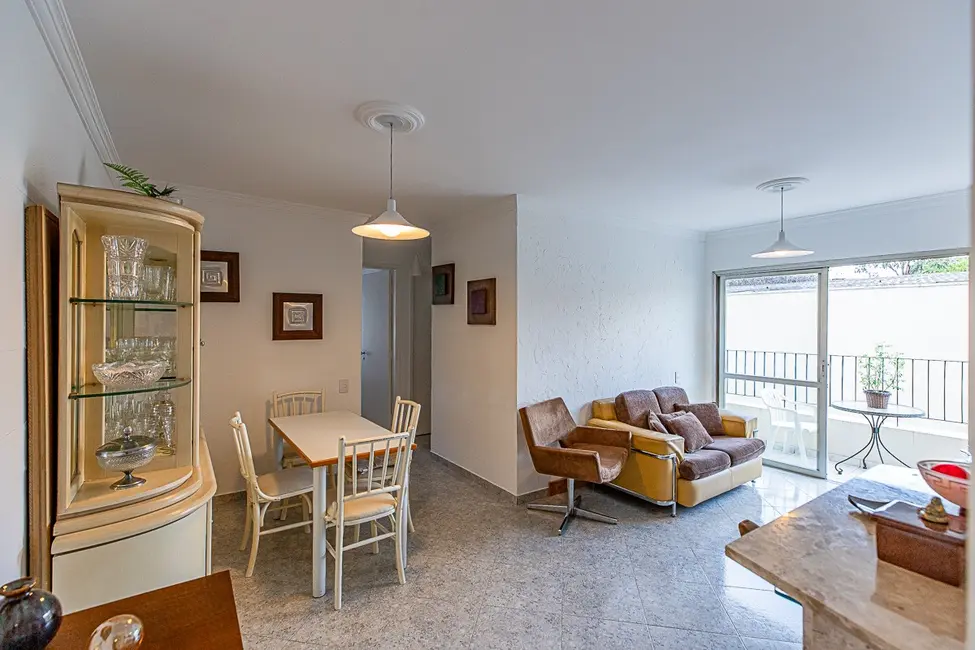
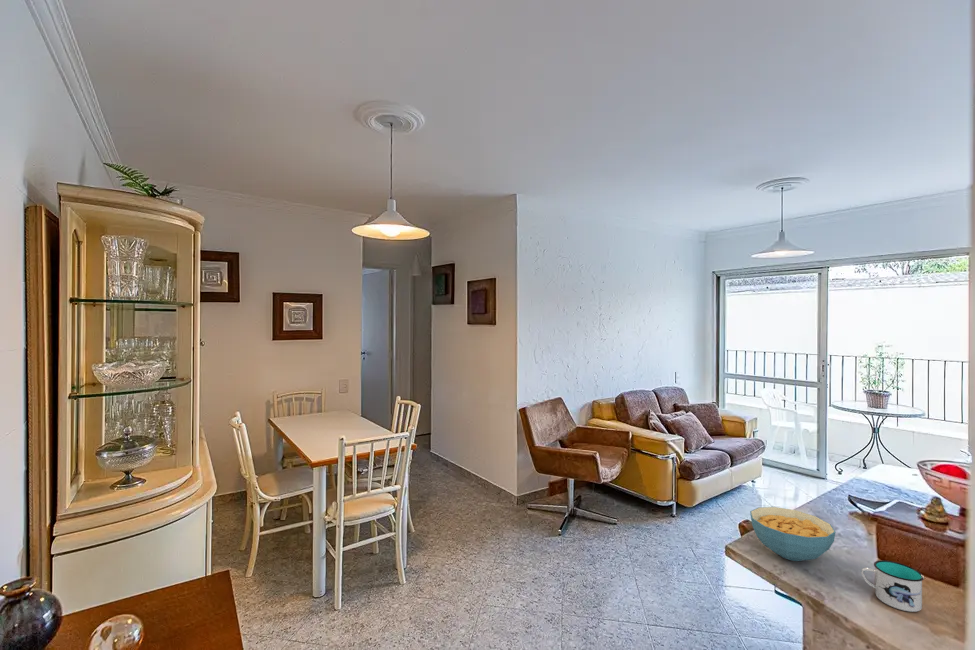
+ cereal bowl (790, 538)
+ mug (891, 583)
